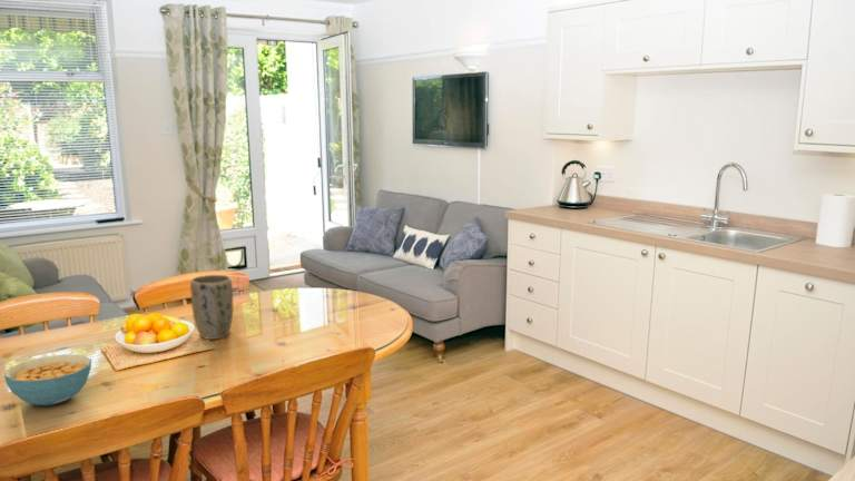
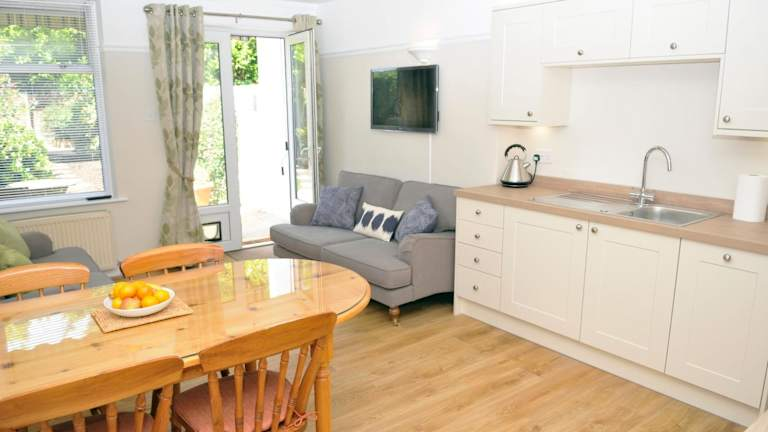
- cereal bowl (50, 384)
- plant pot (213, 306)
